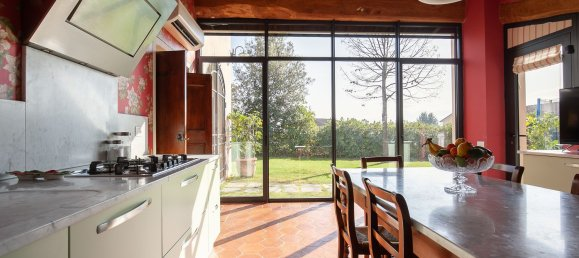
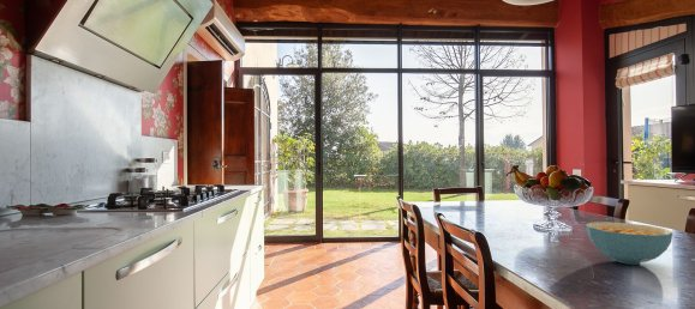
+ cereal bowl (627, 244)
